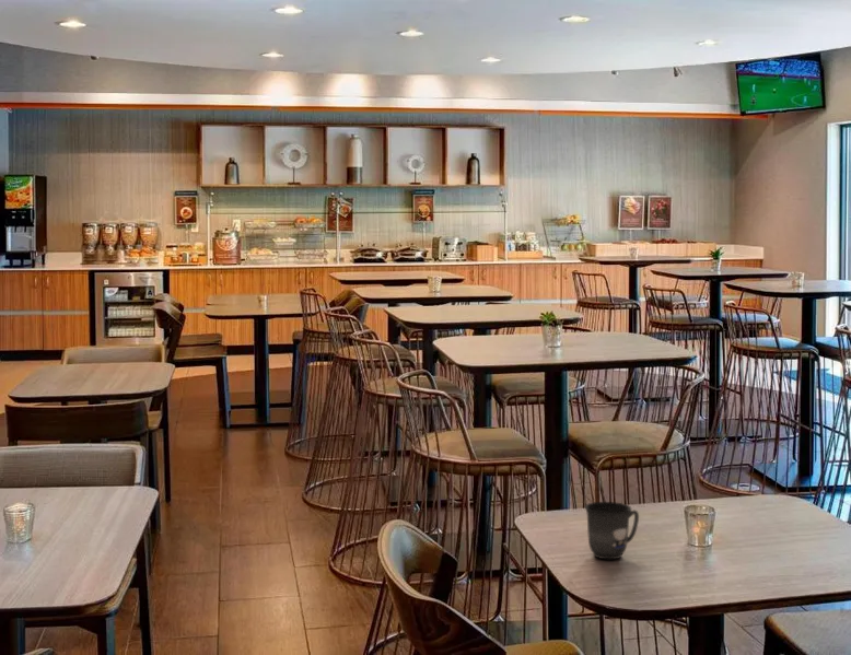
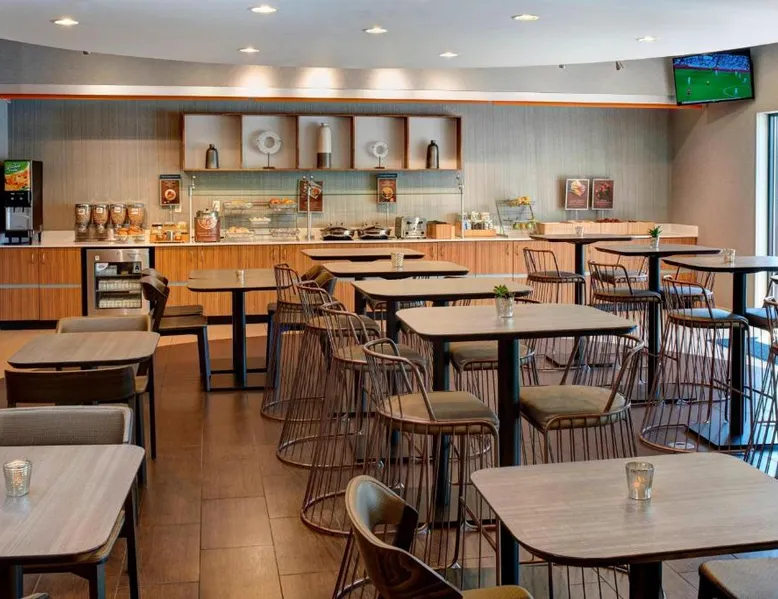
- mug (614, 529)
